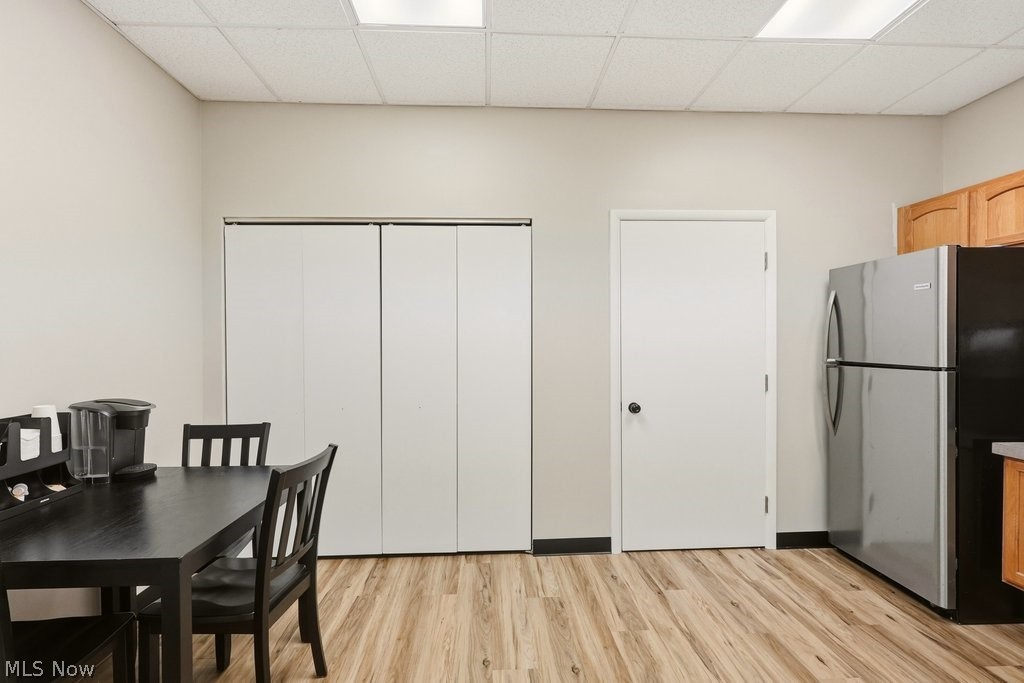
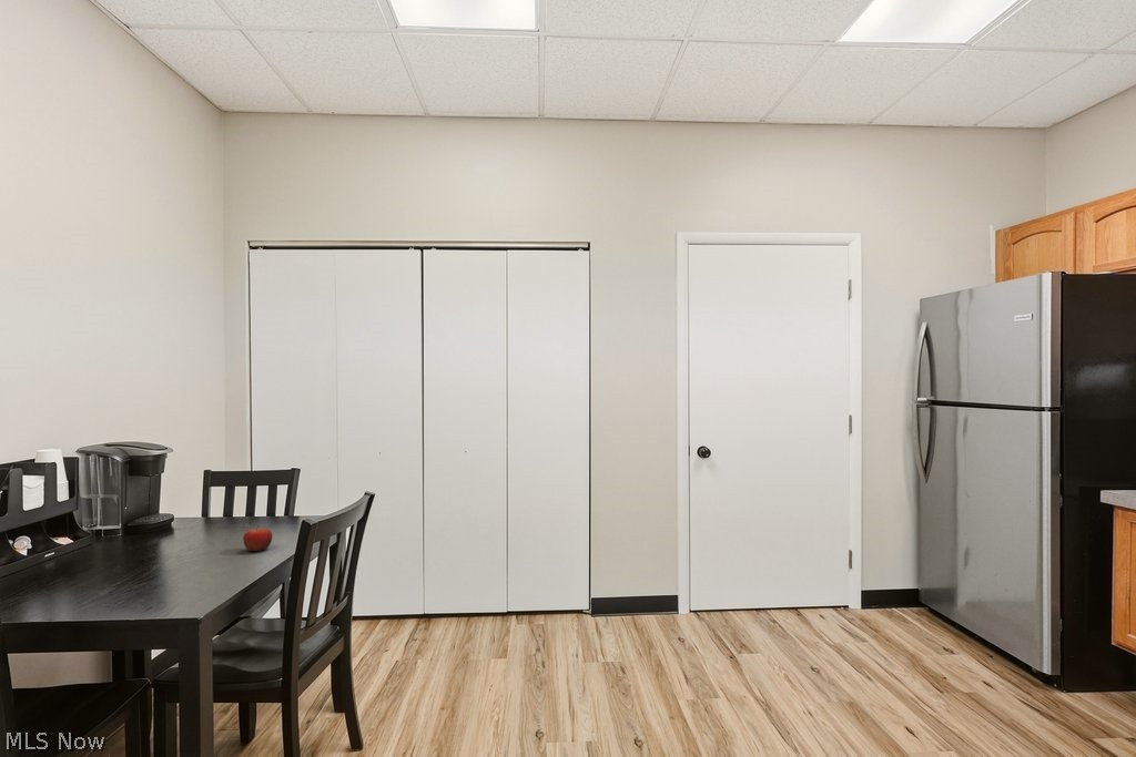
+ fruit (257, 536)
